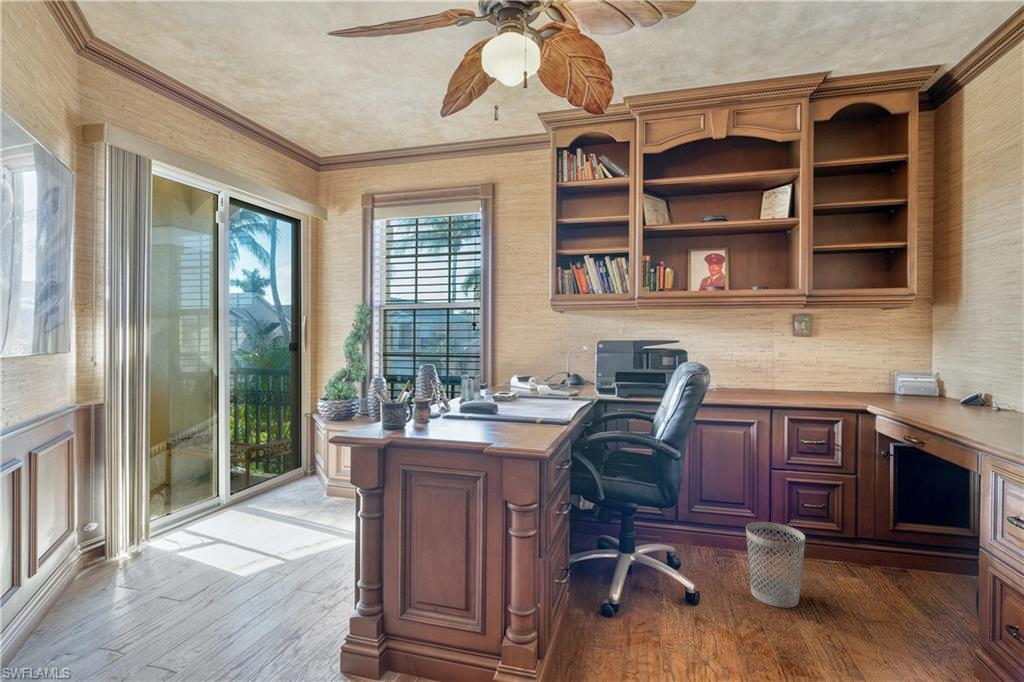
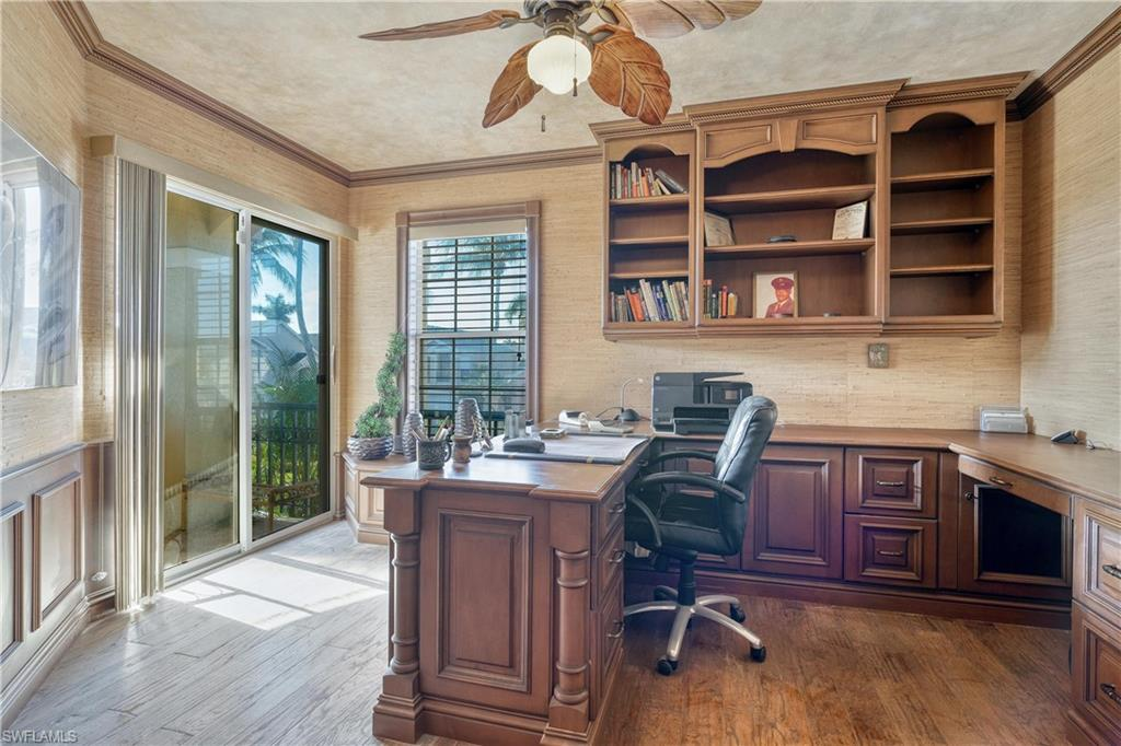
- wastebasket (774, 564)
